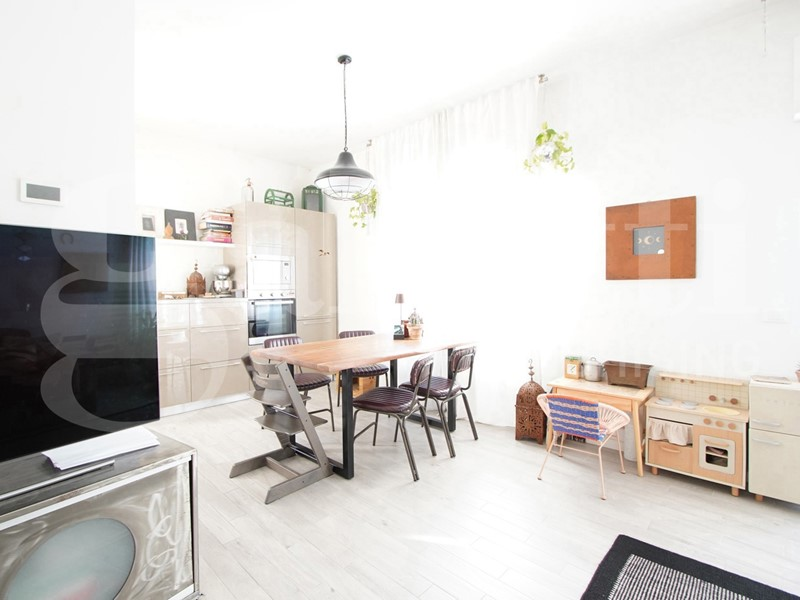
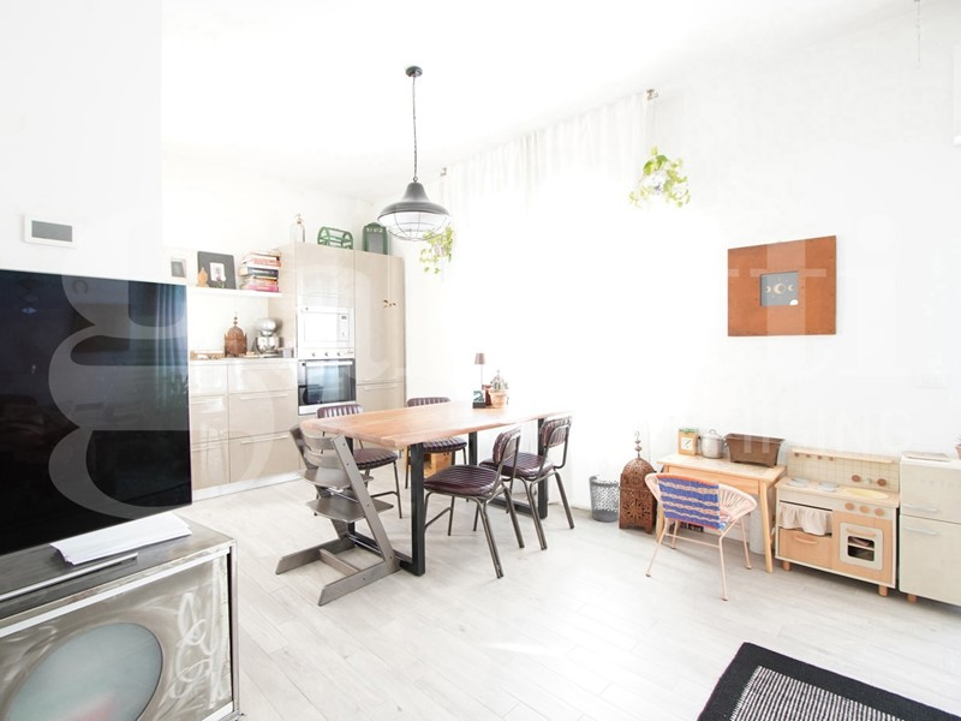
+ wastebasket (603, 497)
